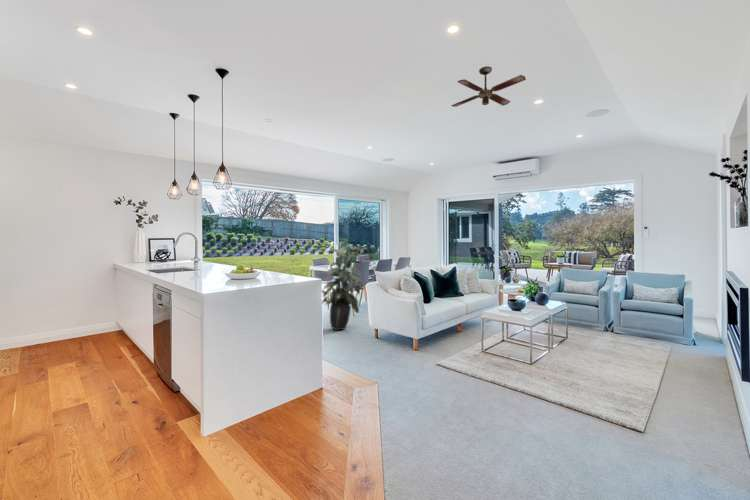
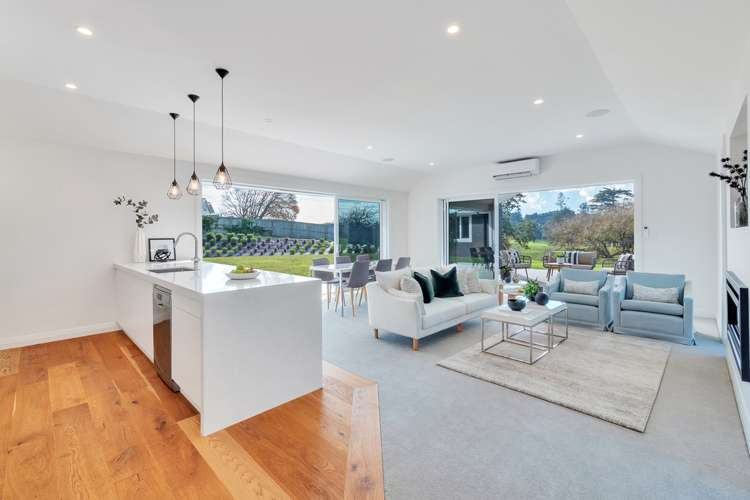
- ceiling fan (485, 87)
- indoor plant (343, 285)
